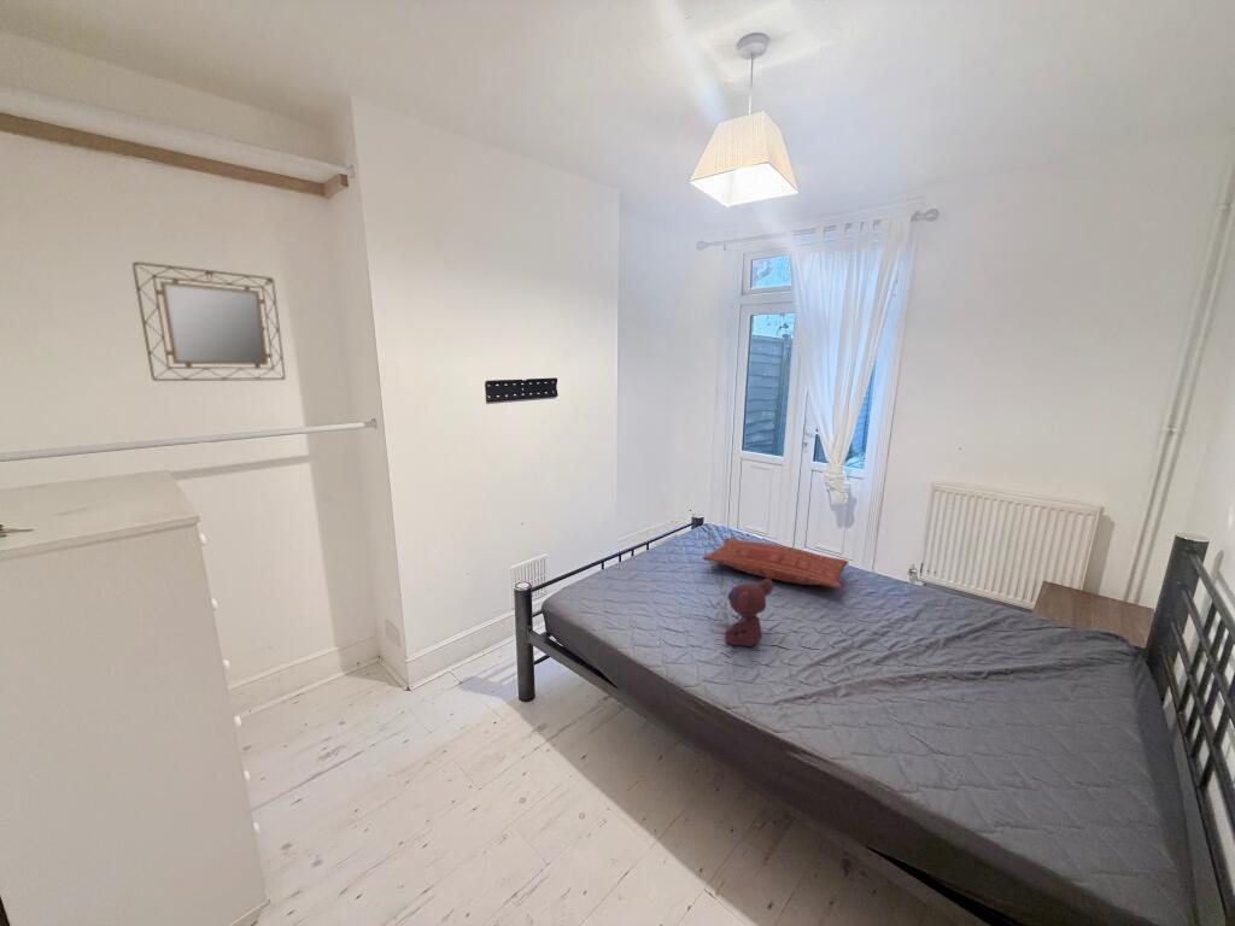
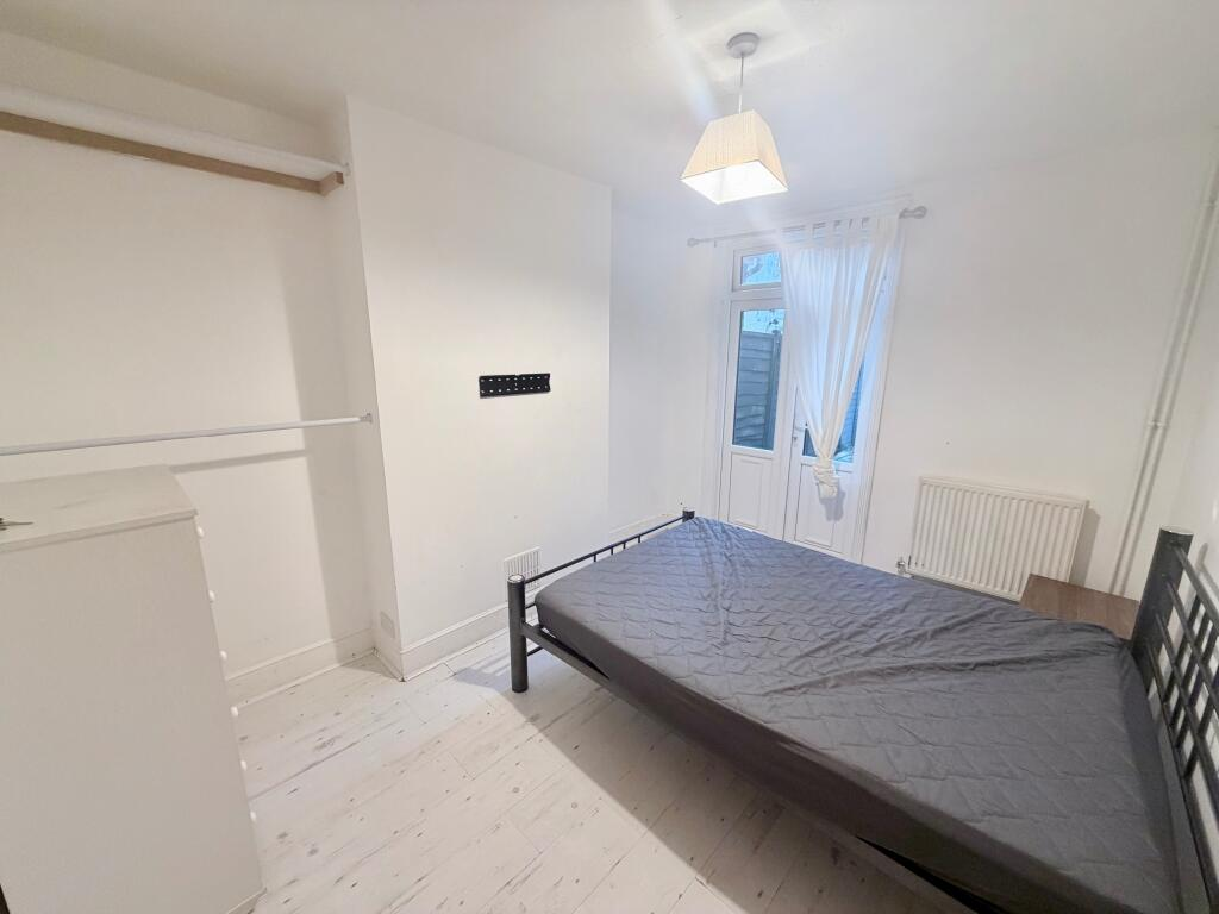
- teddy bear (744, 613)
- home mirror (216, 326)
- pillow (775, 561)
